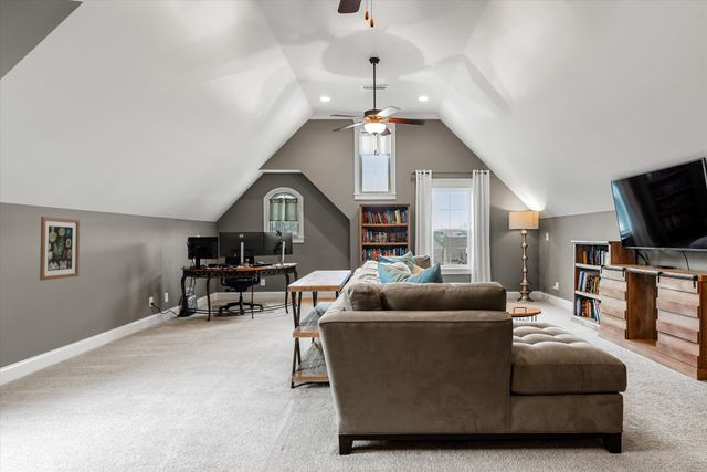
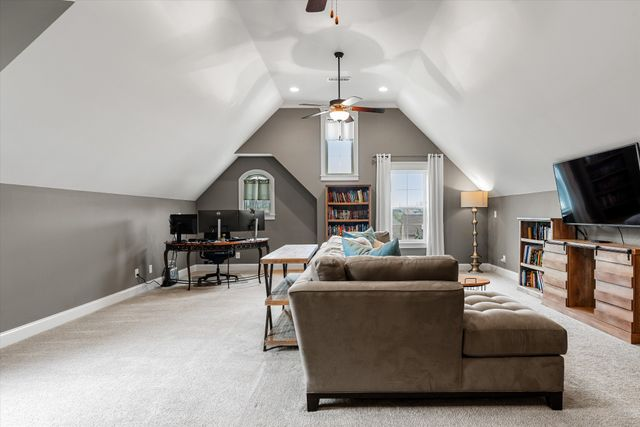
- wall art (61, 248)
